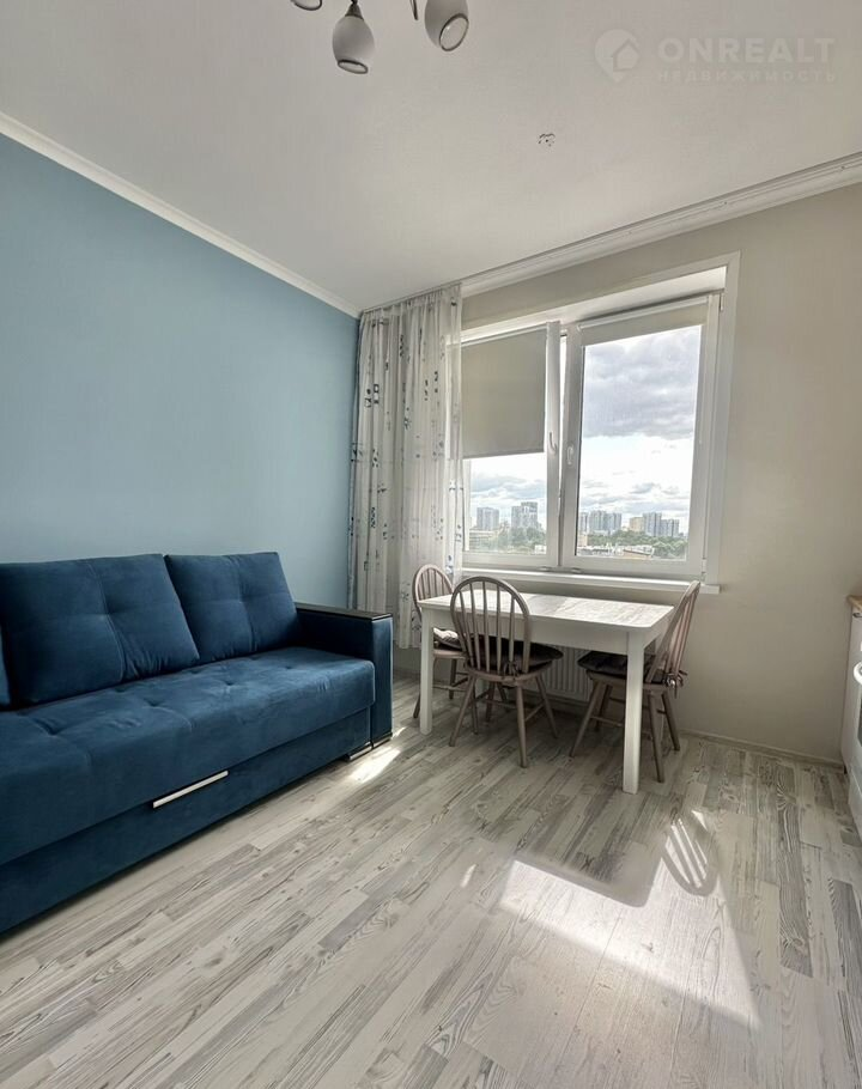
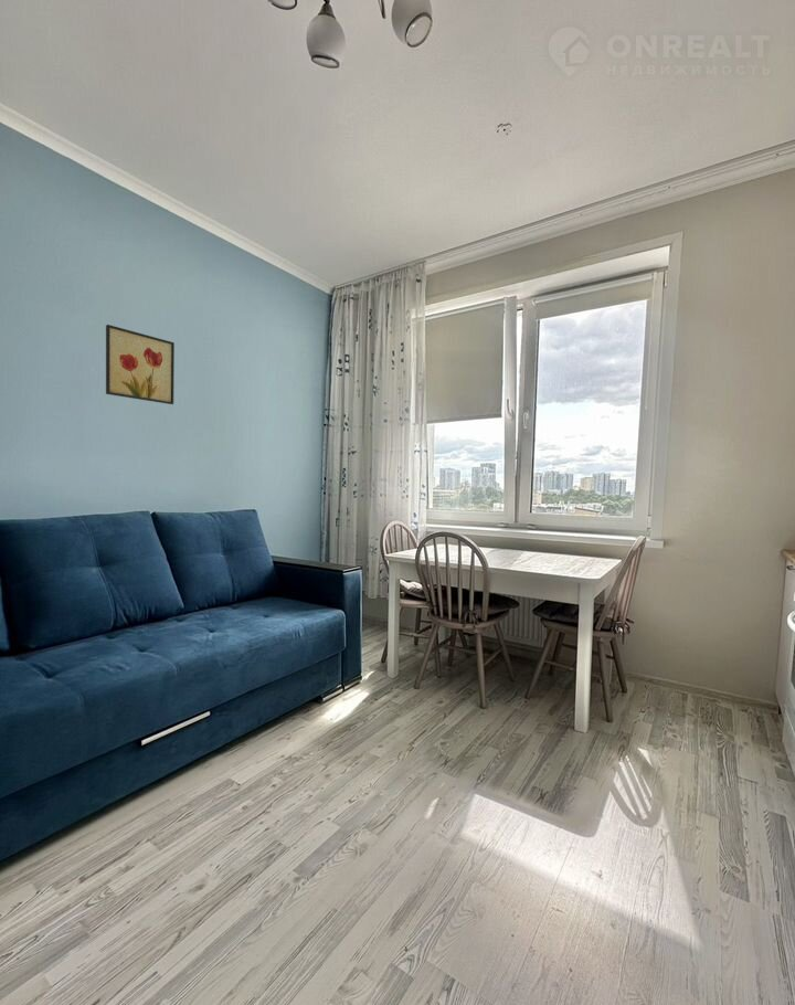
+ wall art (140, 367)
